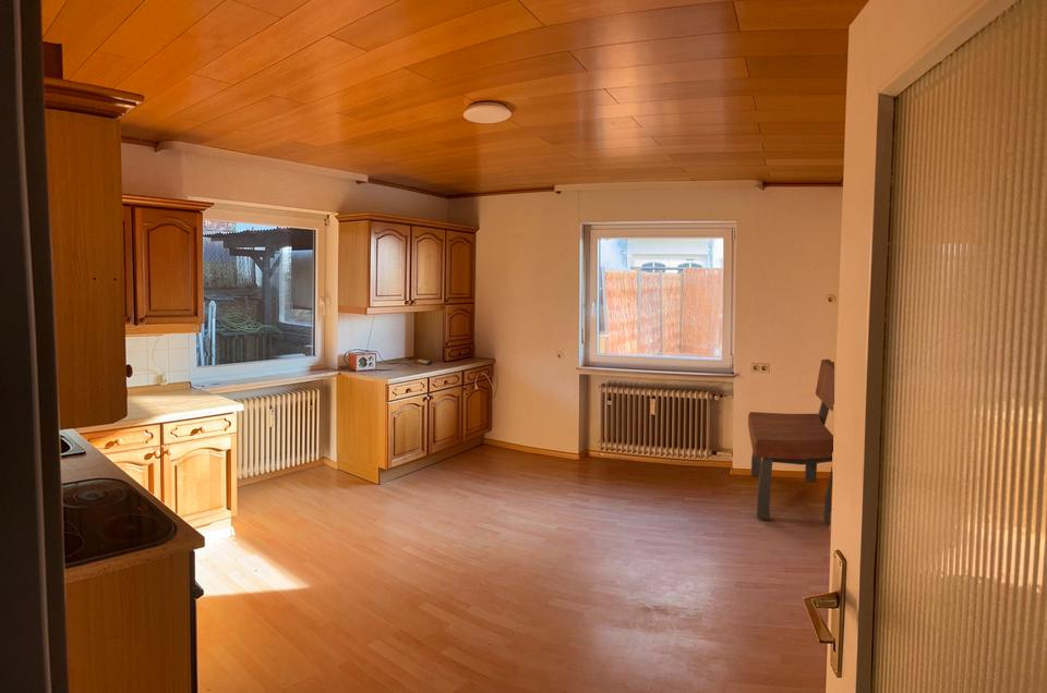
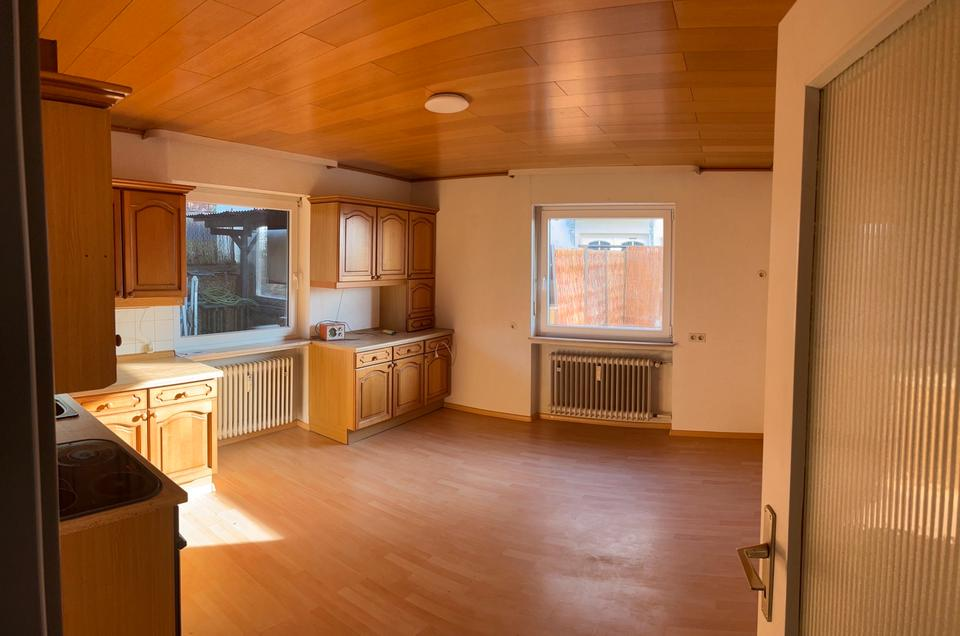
- bench (796, 430)
